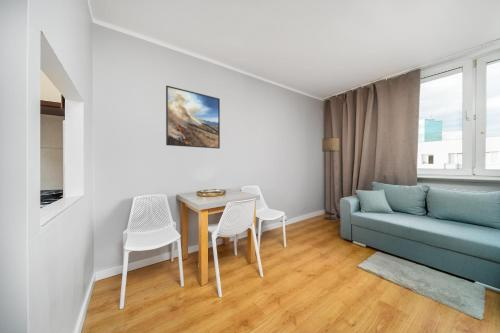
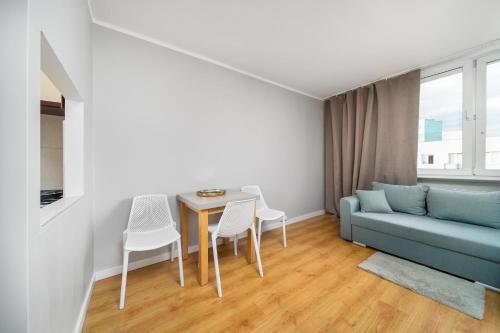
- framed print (195, 119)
- floor lamp (330, 178)
